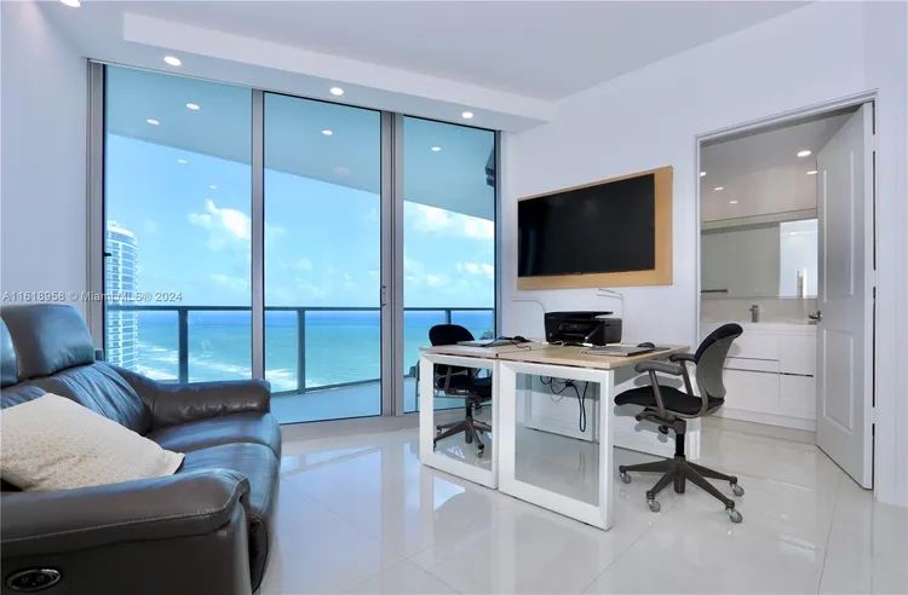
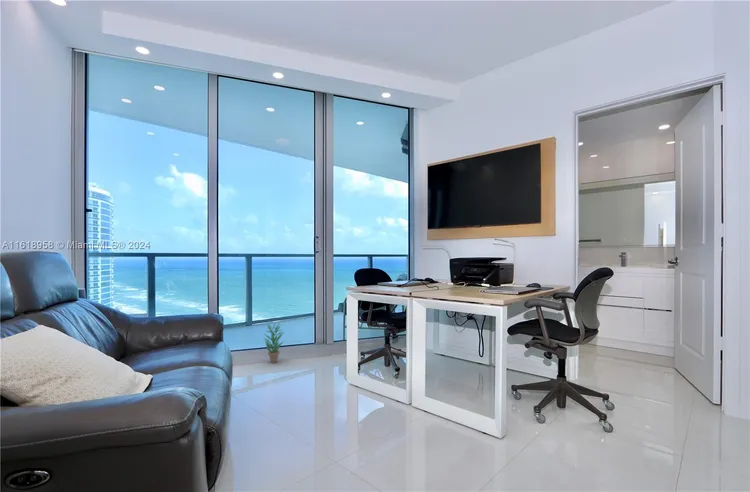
+ potted plant (273, 341)
